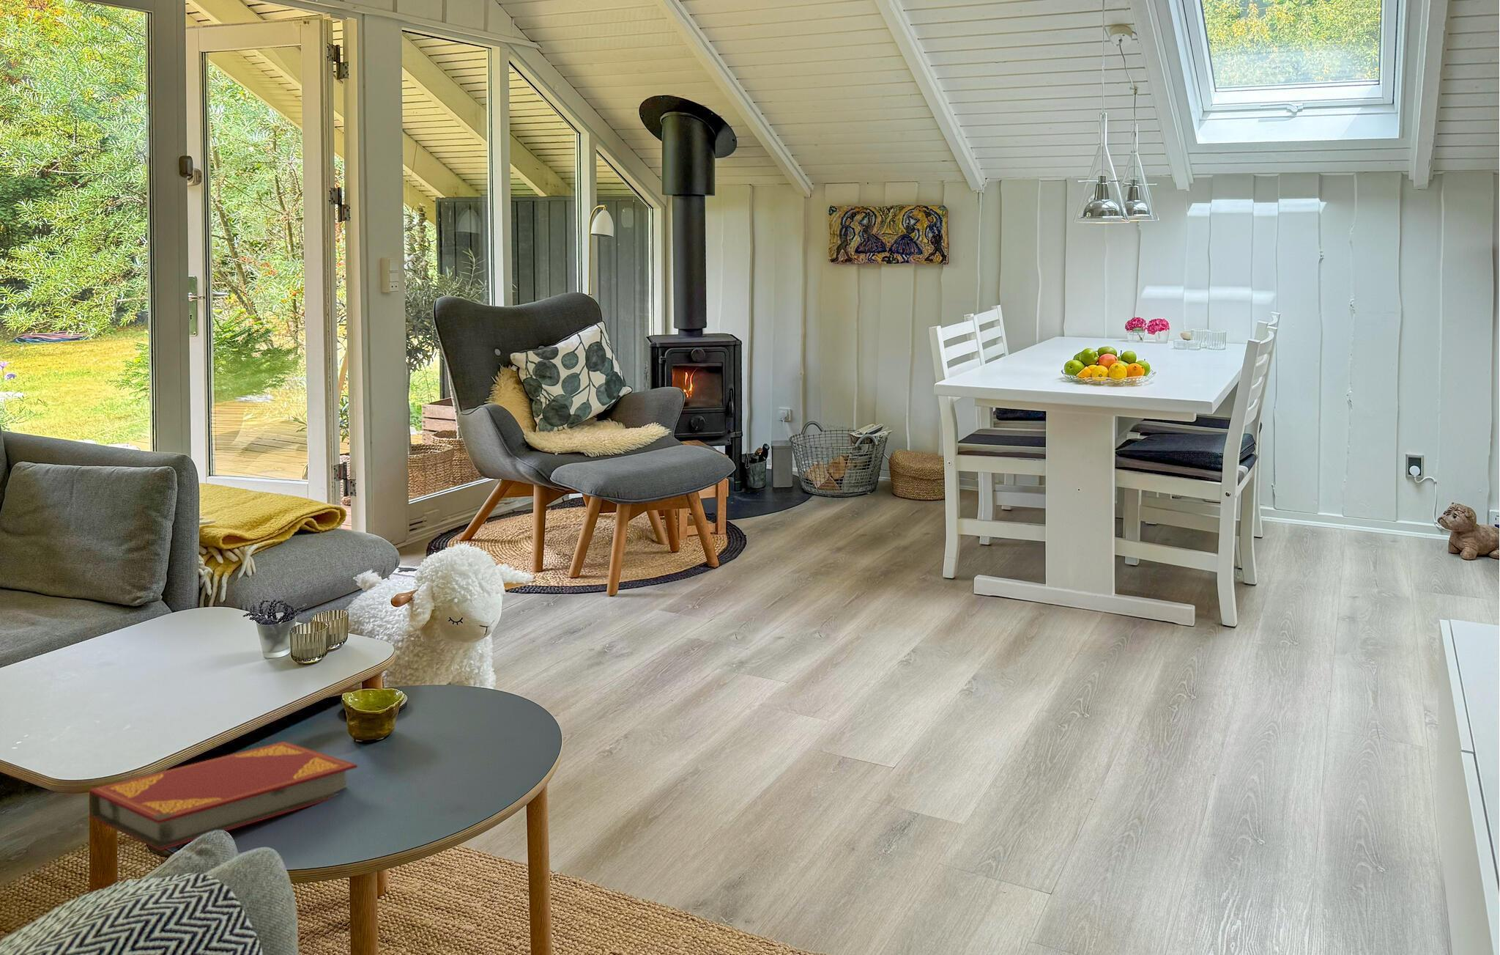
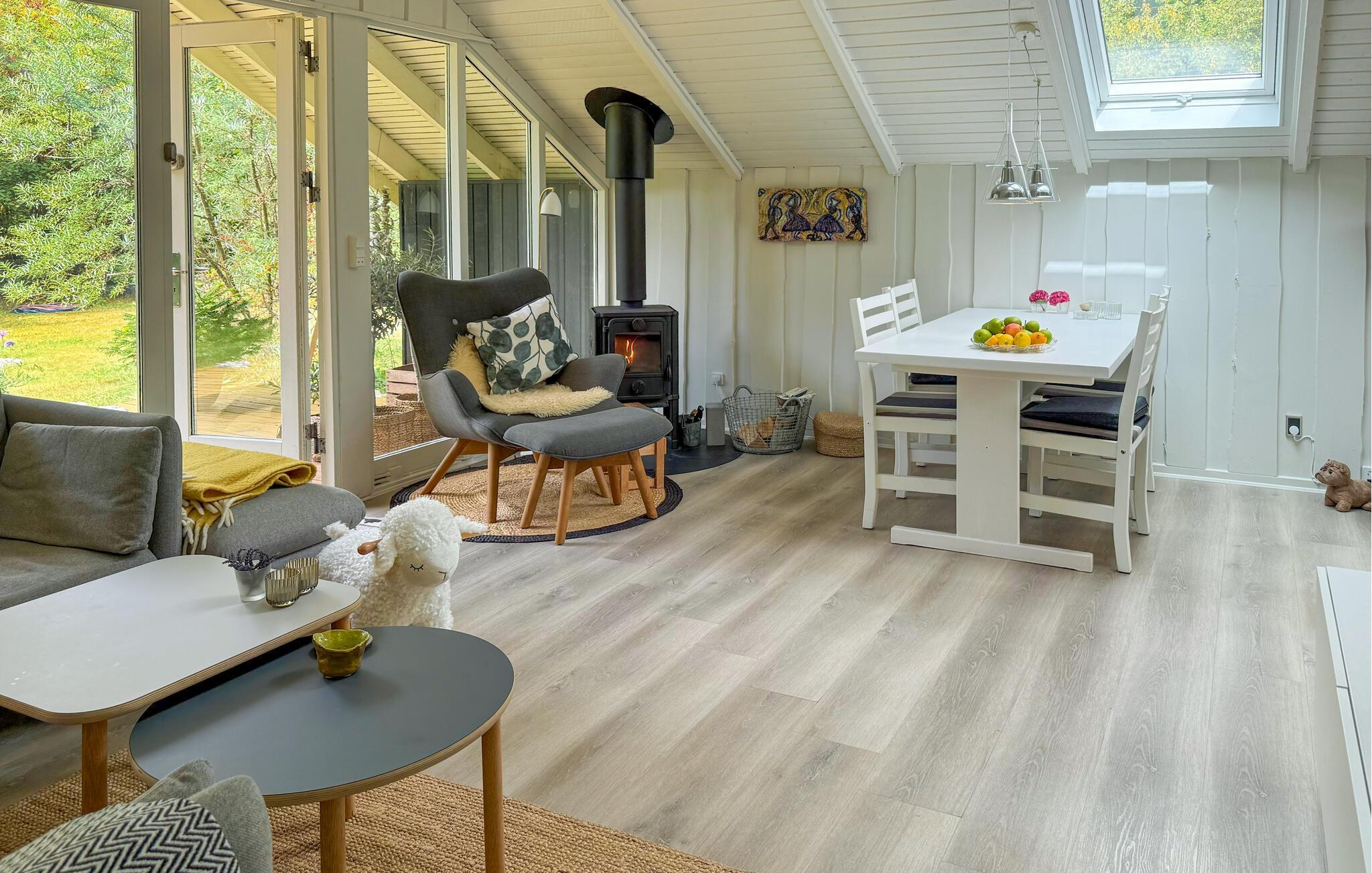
- hardback book (227, 790)
